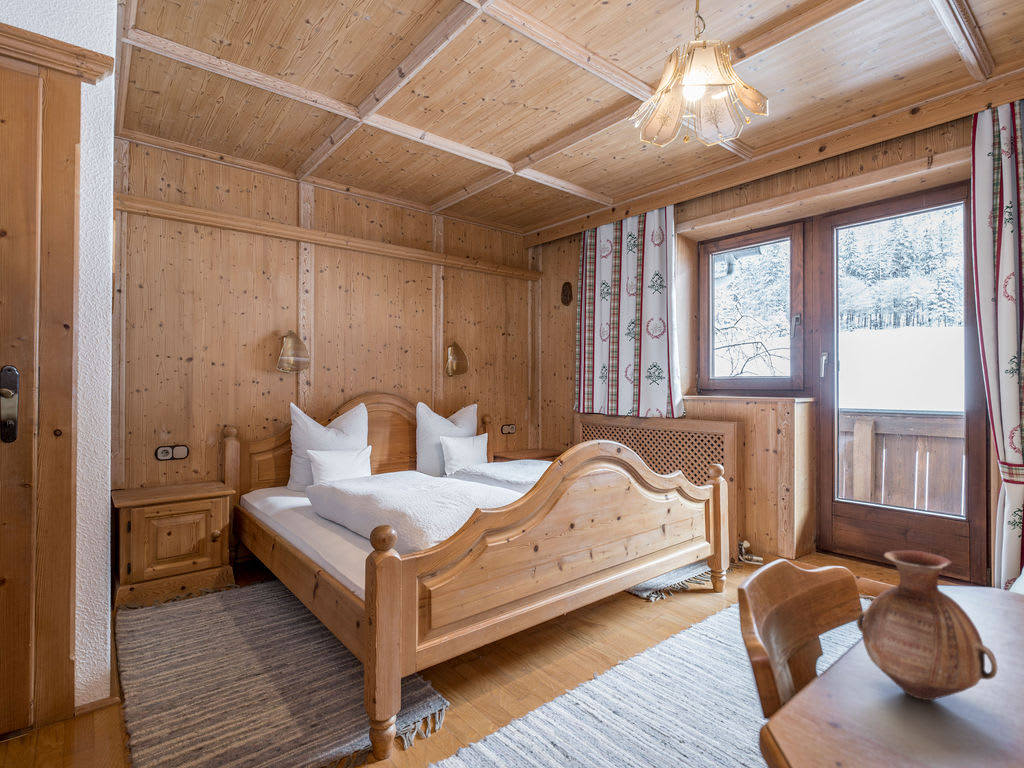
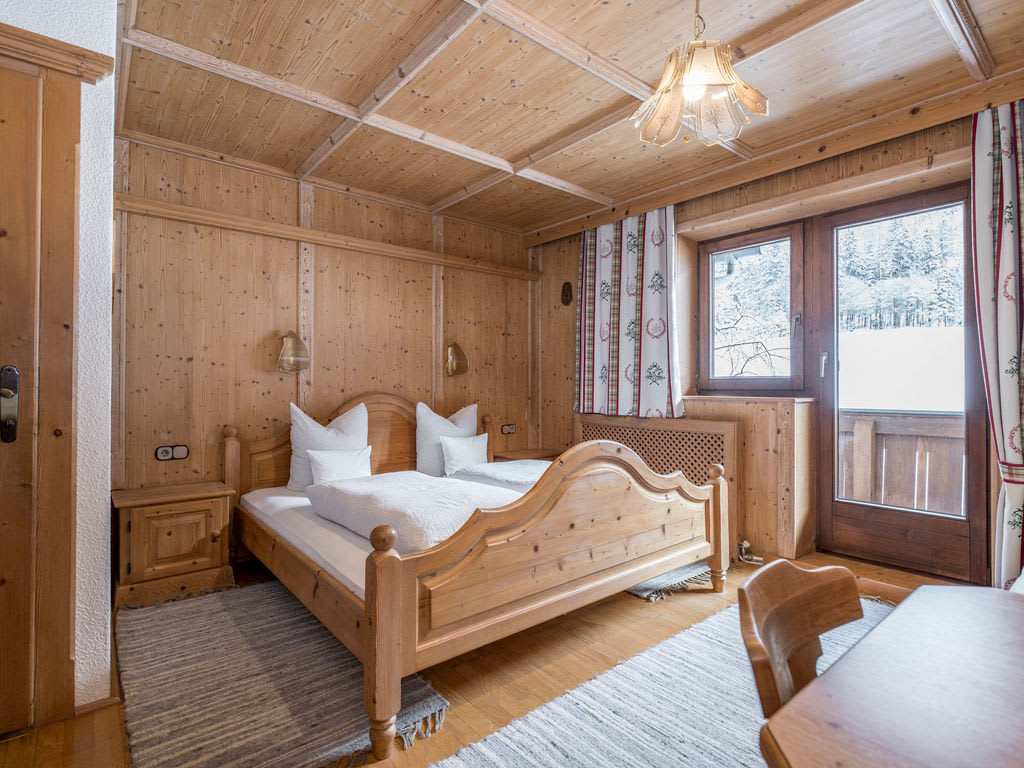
- vase (920, 625)
